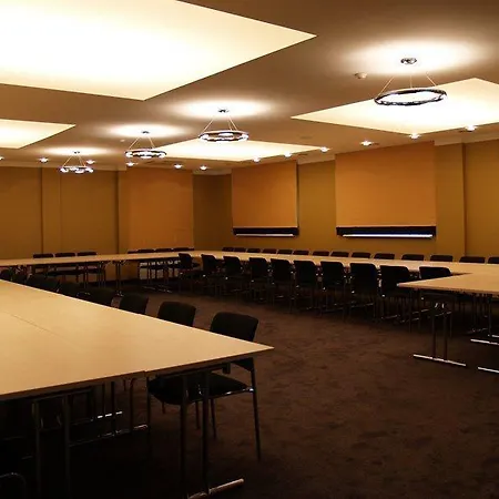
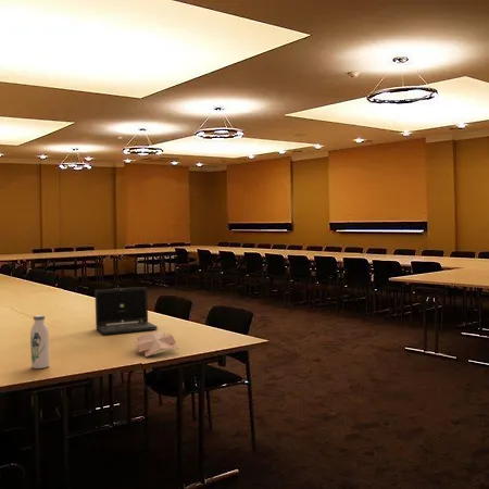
+ laptop (125, 310)
+ water bottle (39, 340)
+ papers (154, 342)
